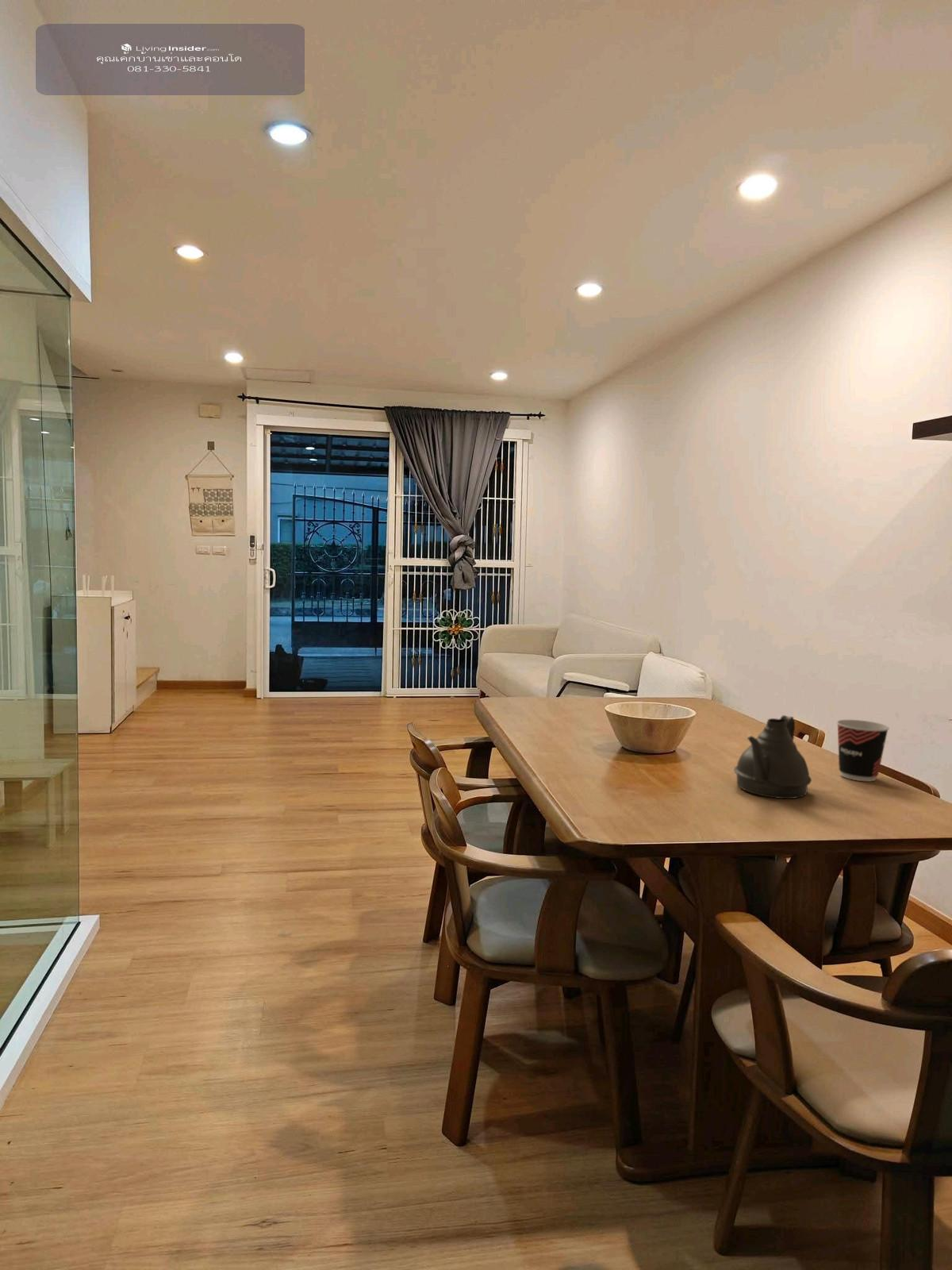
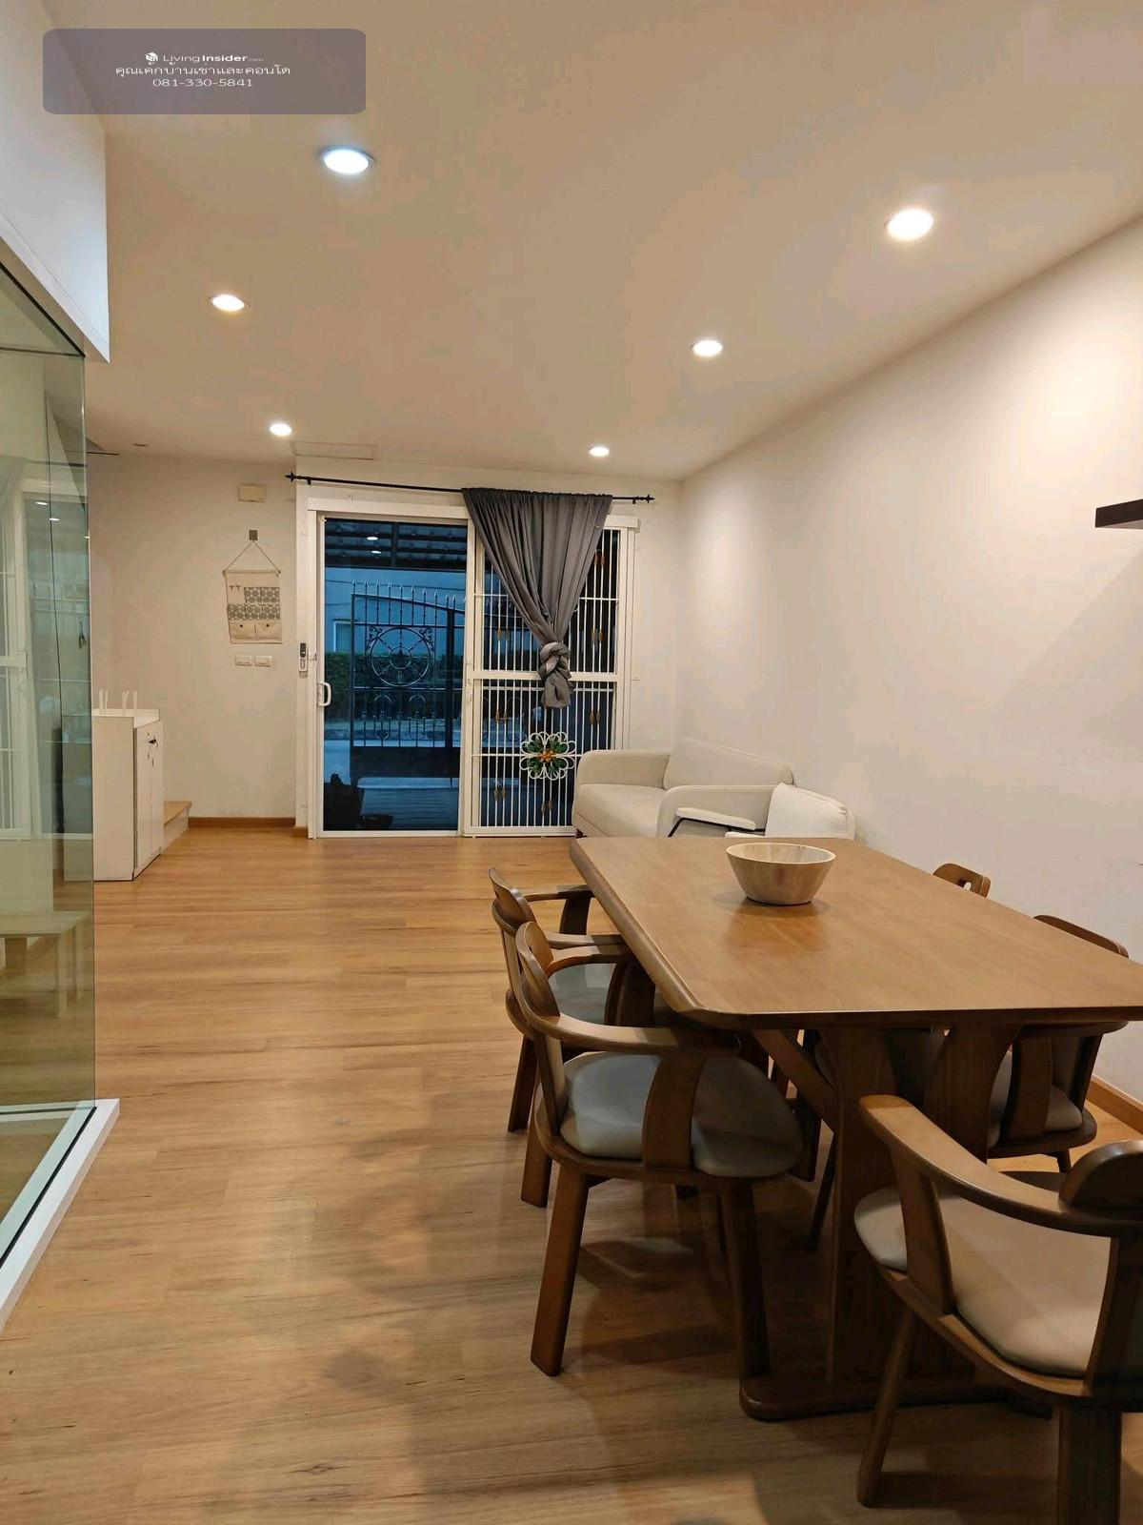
- teapot (767, 756)
- cup (860, 750)
